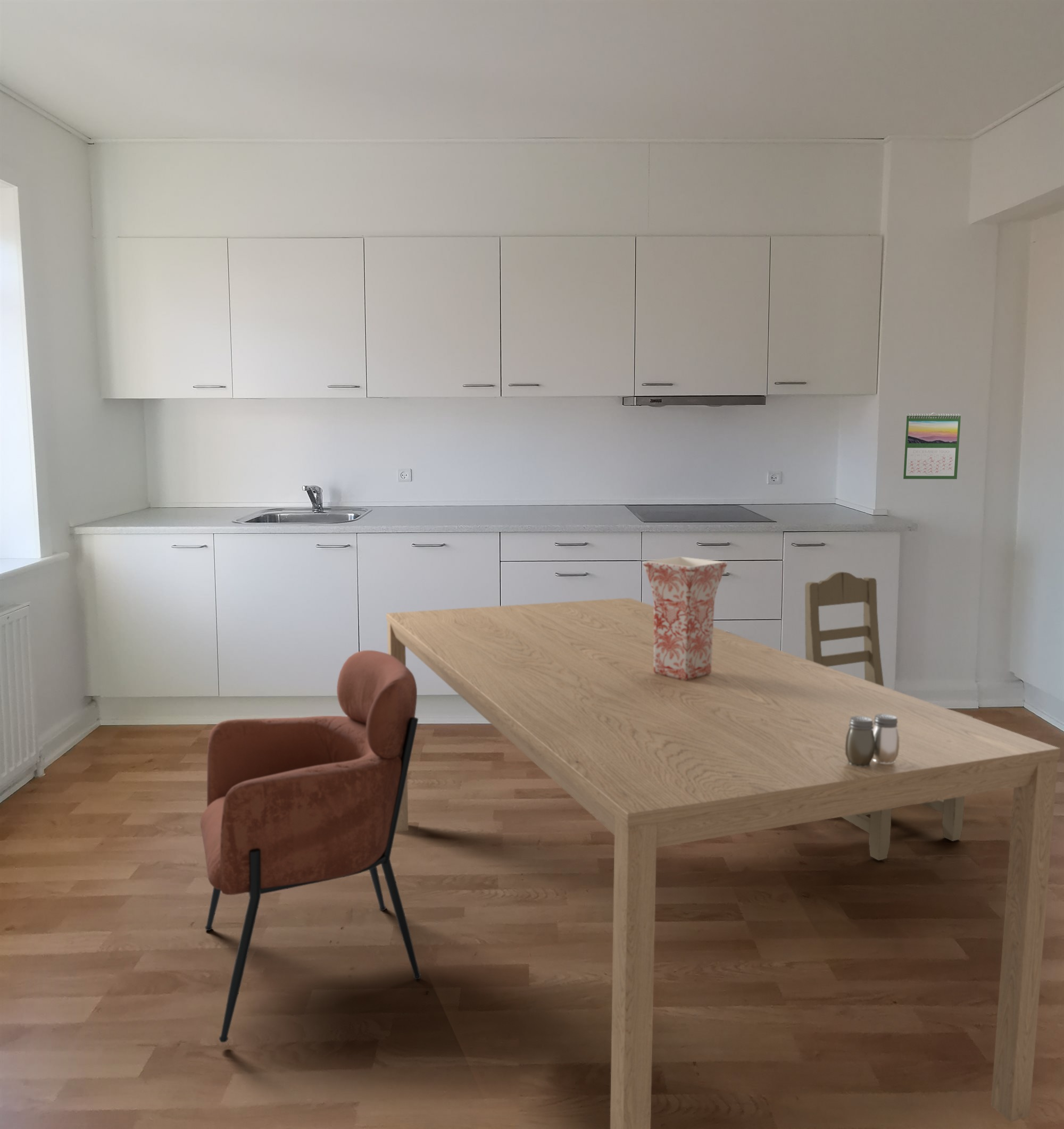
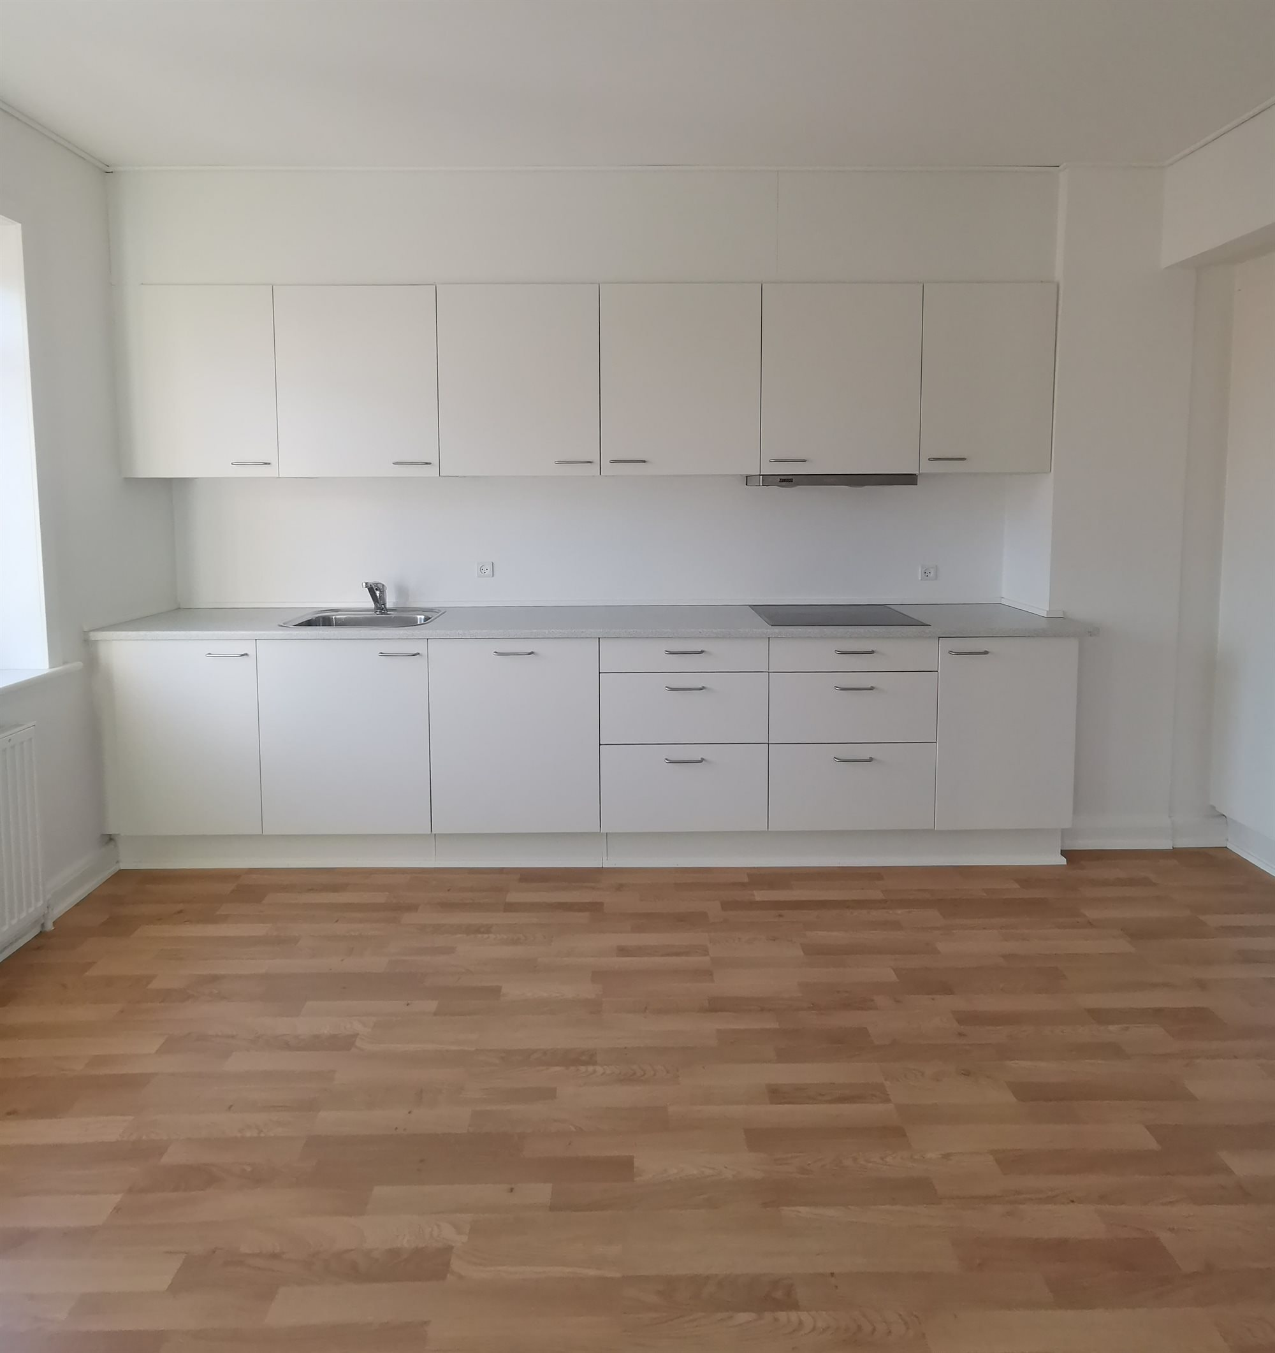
- chair (312, 817)
- vase (684, 617)
- dining table (627, 801)
- calendar (932, 446)
- salt and pepper shaker (872, 738)
- chair (883, 686)
